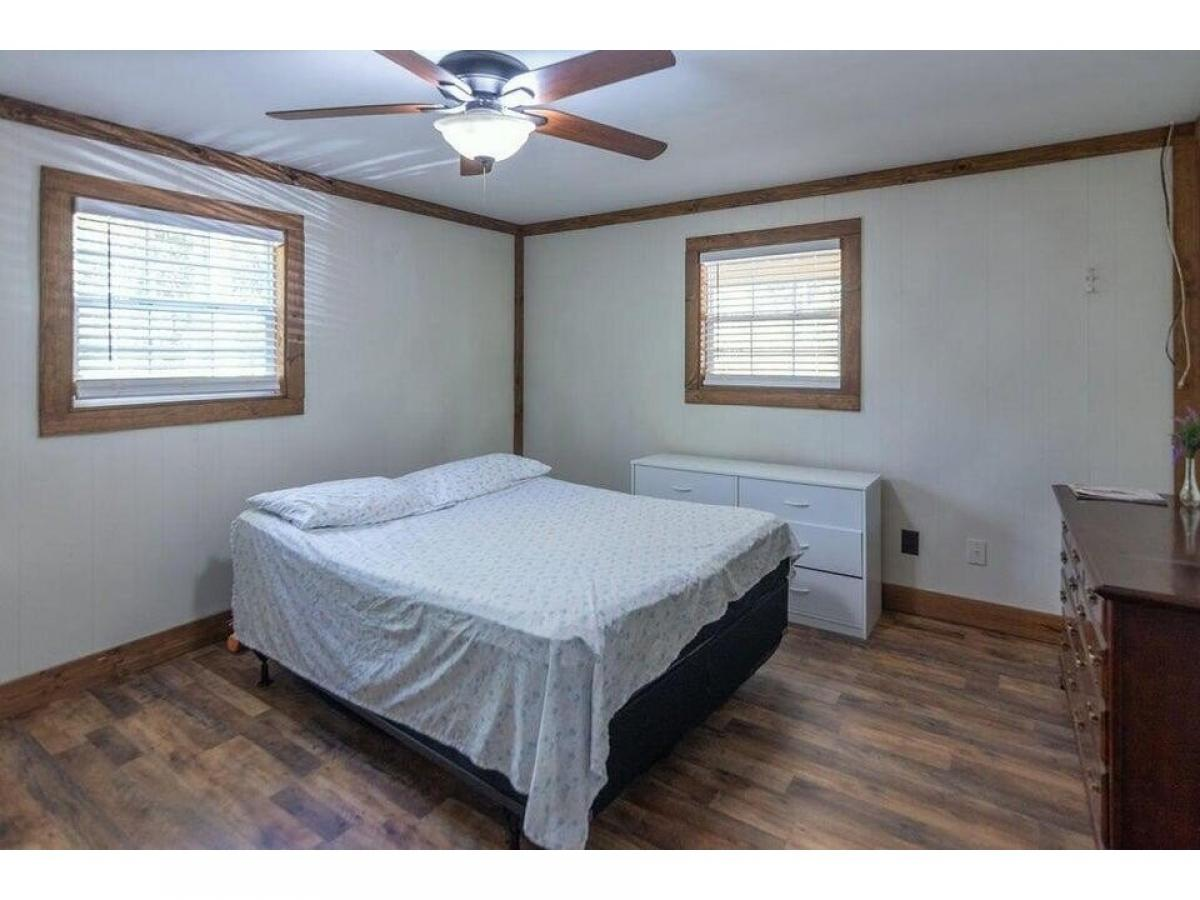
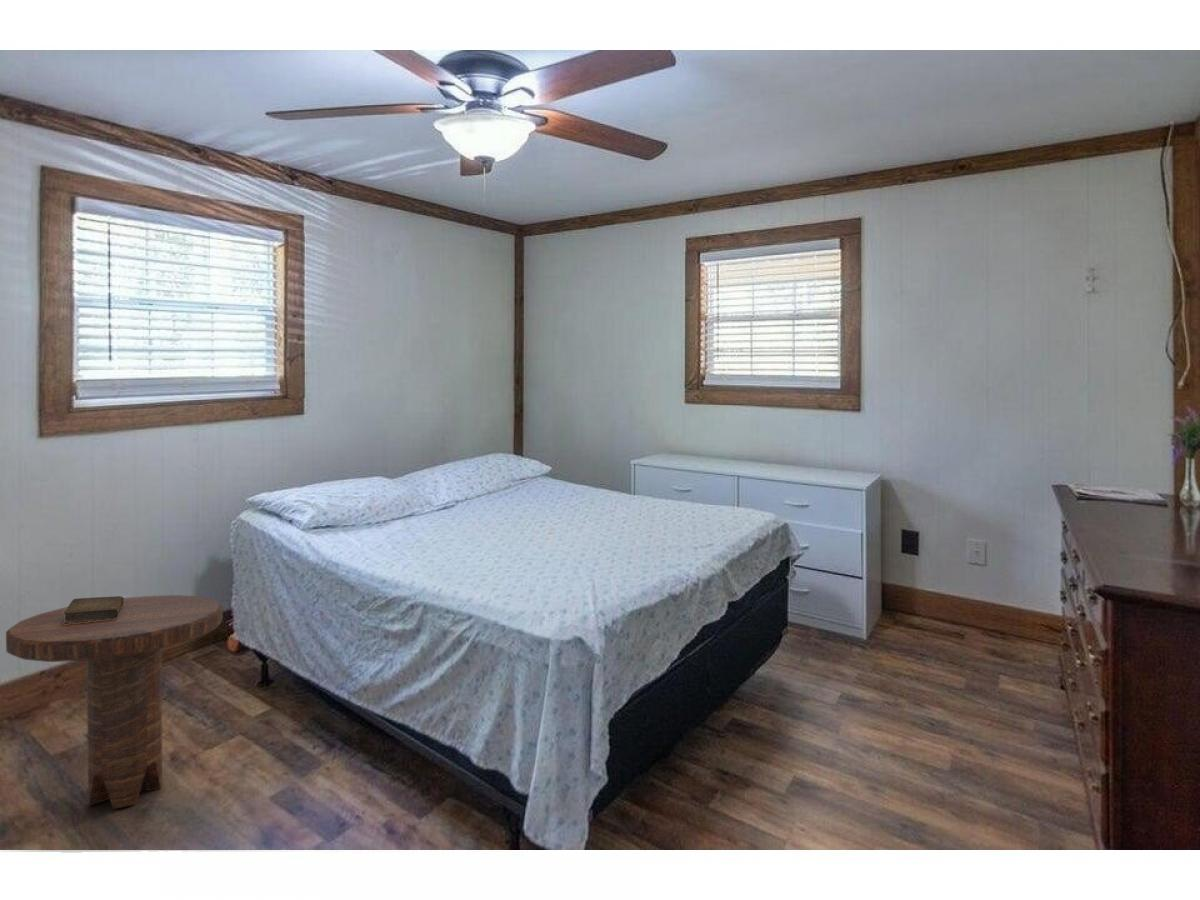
+ book (95, 607)
+ side table (122, 705)
